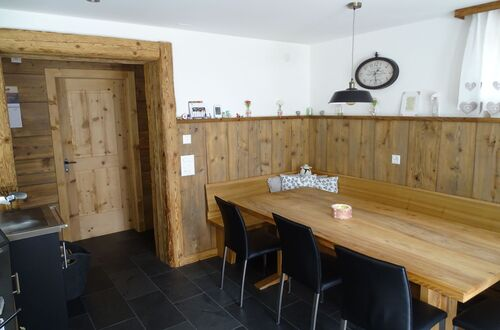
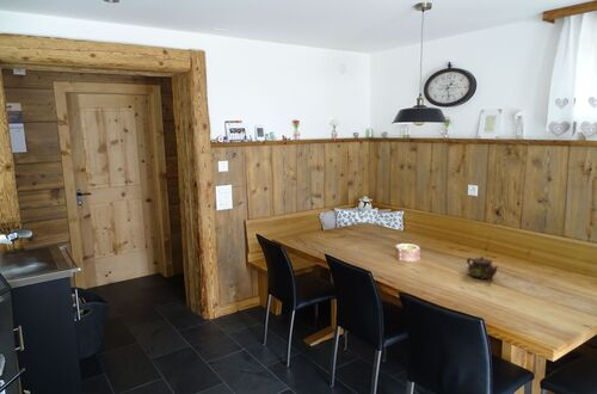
+ teapot (481, 266)
